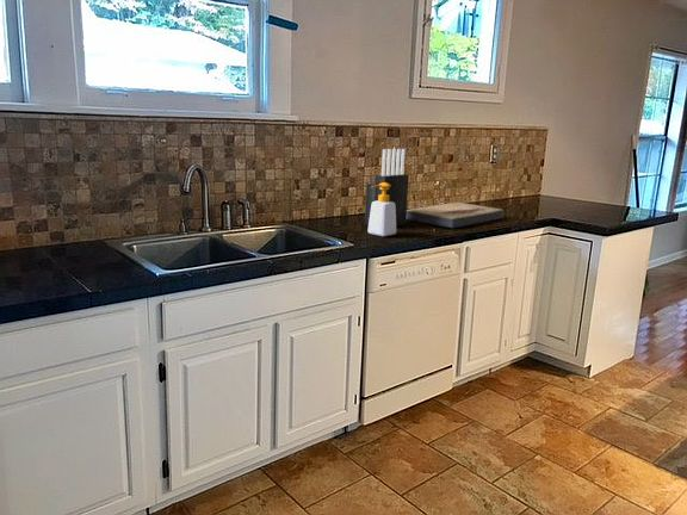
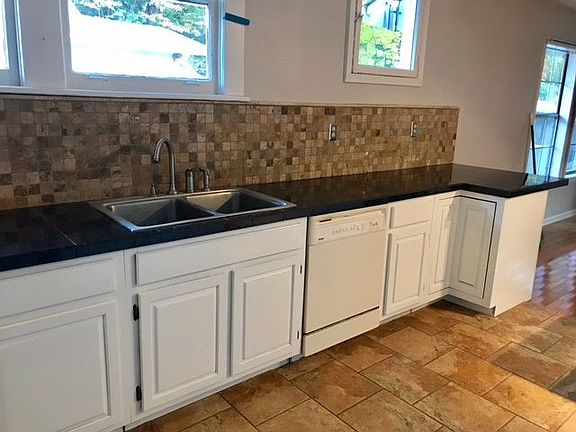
- knife block (386, 190)
- soap bottle (379, 209)
- fish fossil (454, 213)
